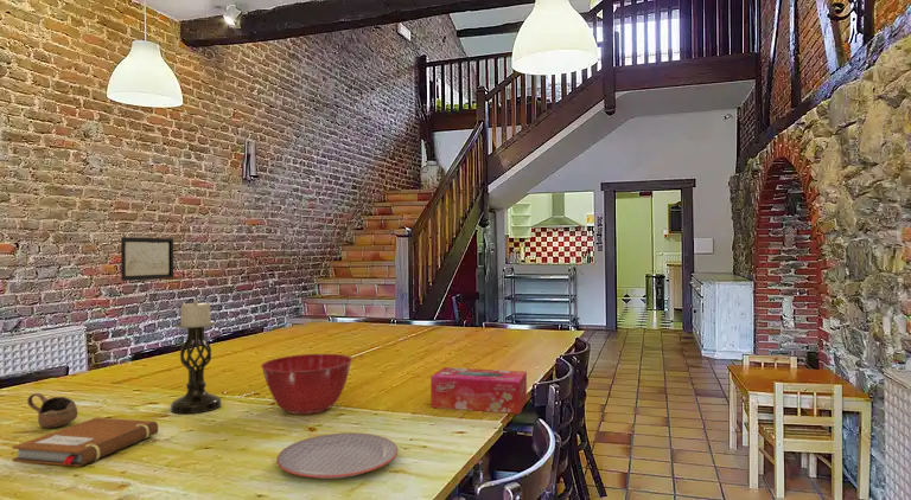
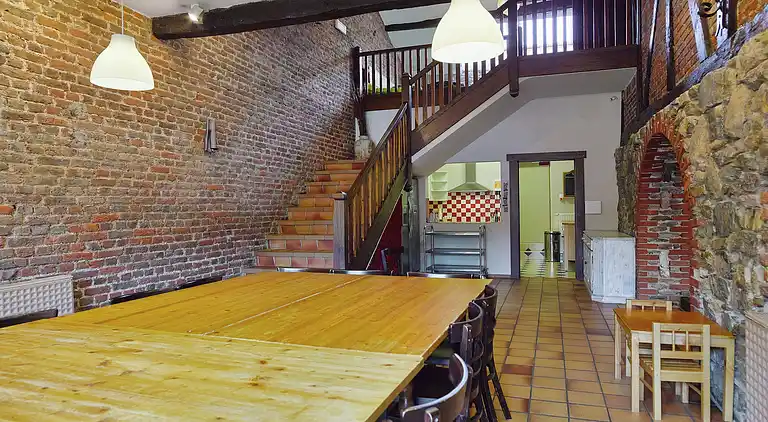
- tissue box (479, 389)
- wall art (148, 258)
- notebook (88, 441)
- candle holder (197, 351)
- mixing bowl (307, 384)
- cup (55, 408)
- plate (338, 456)
